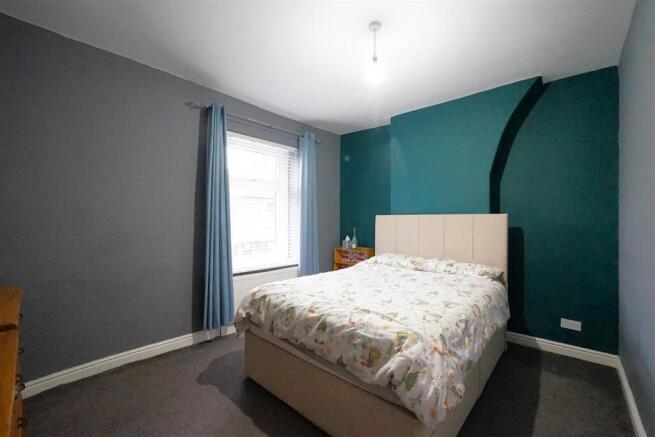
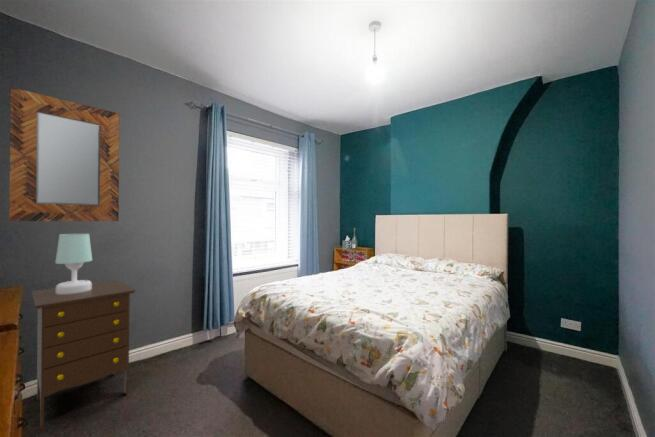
+ dresser (83, 343)
+ table lamp (74, 262)
+ home mirror (70, 161)
